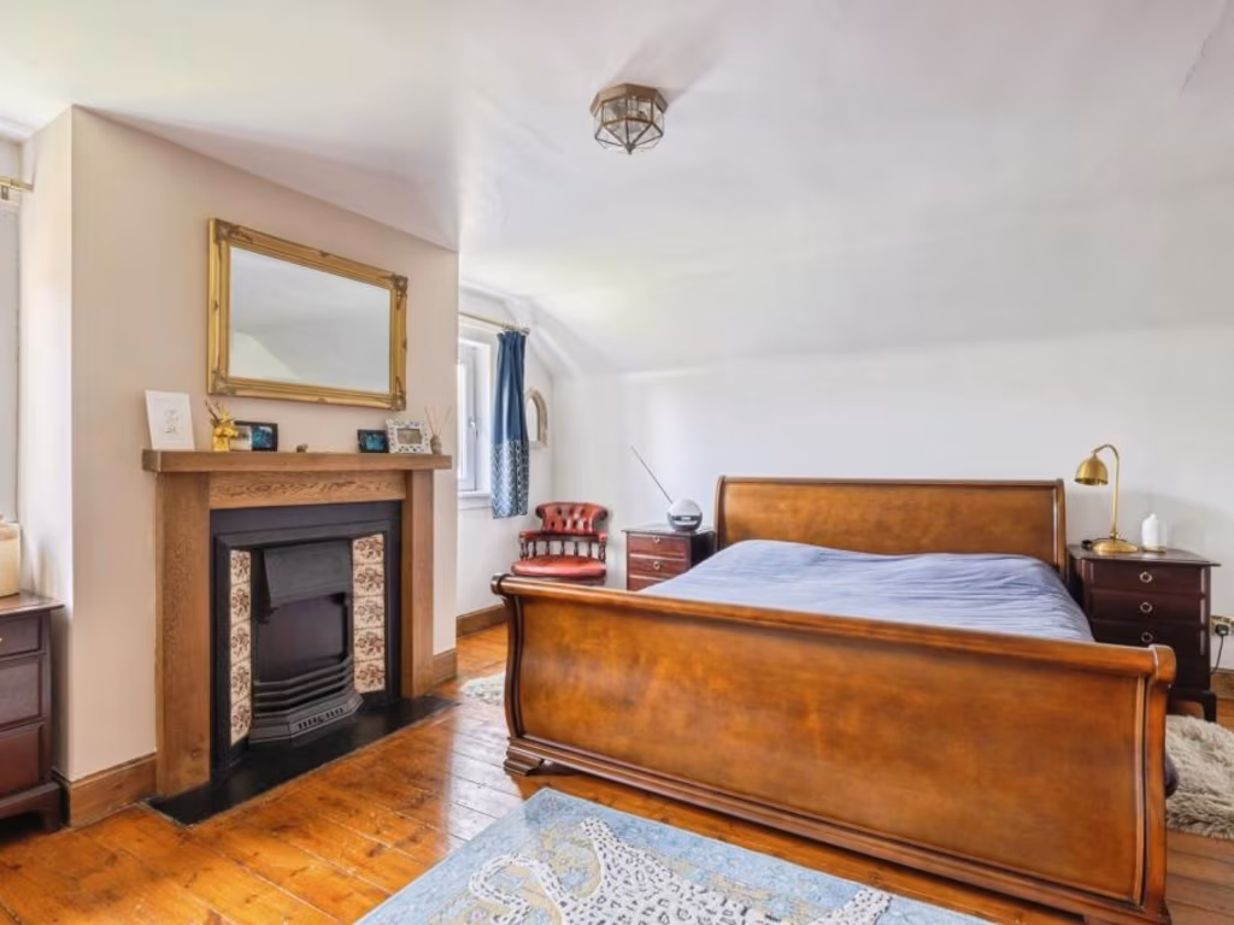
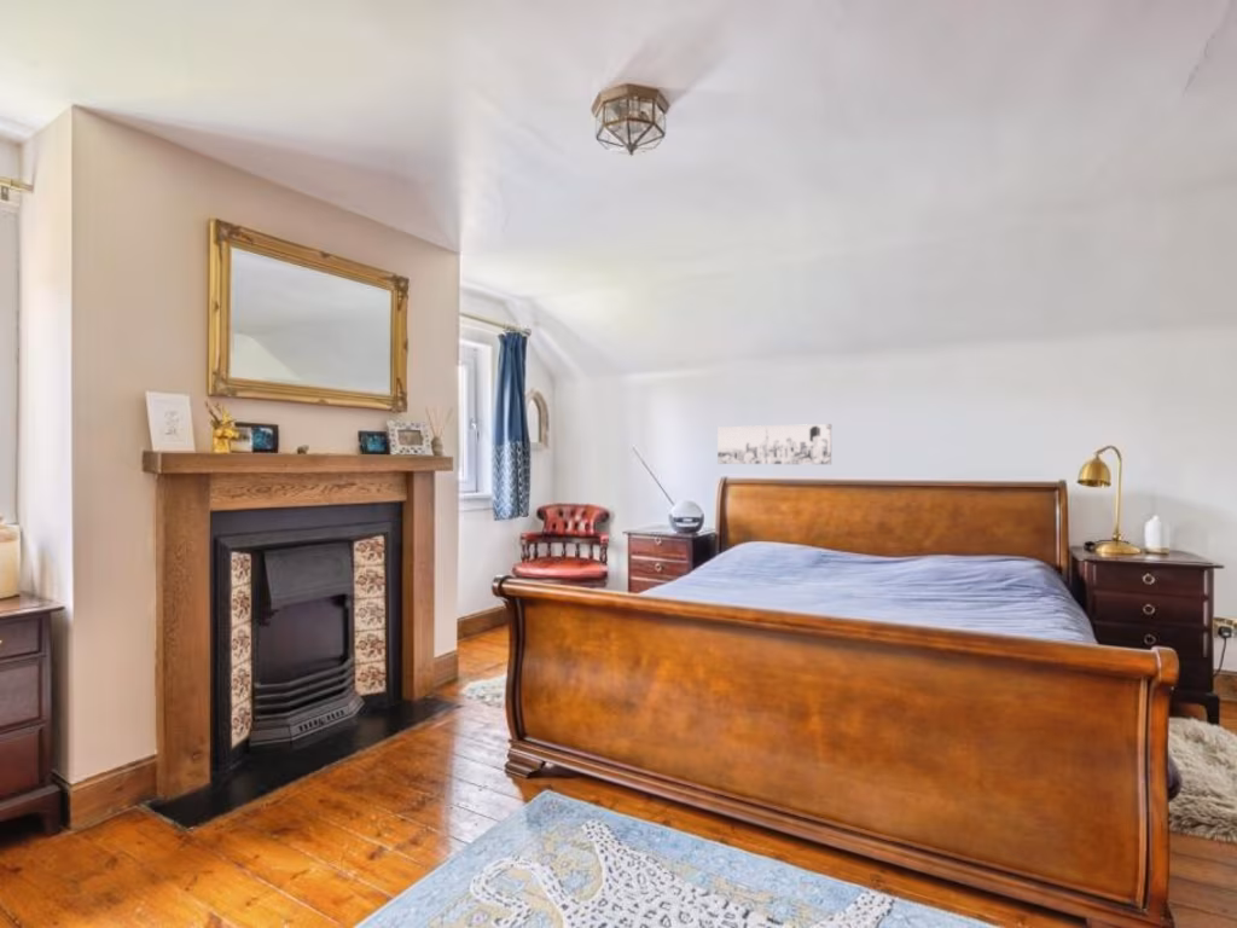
+ wall art (772, 445)
